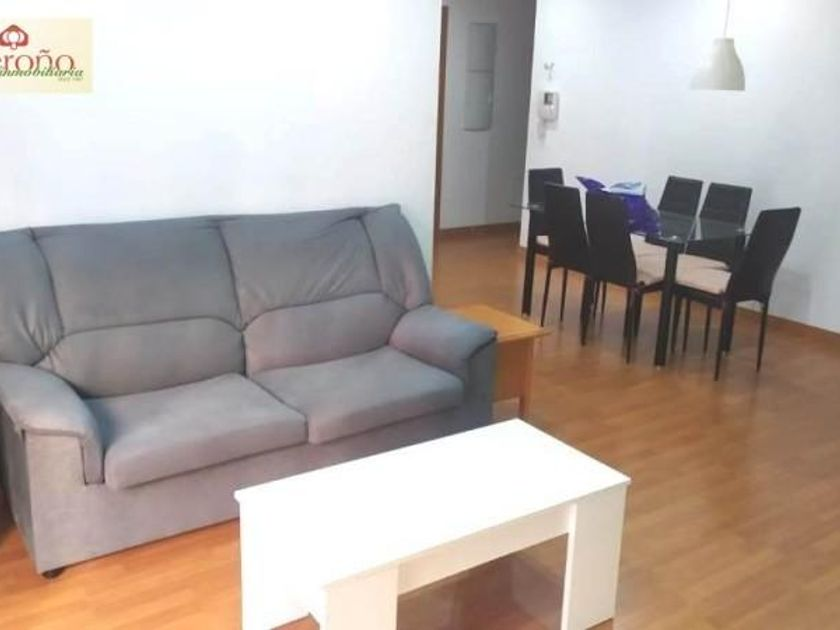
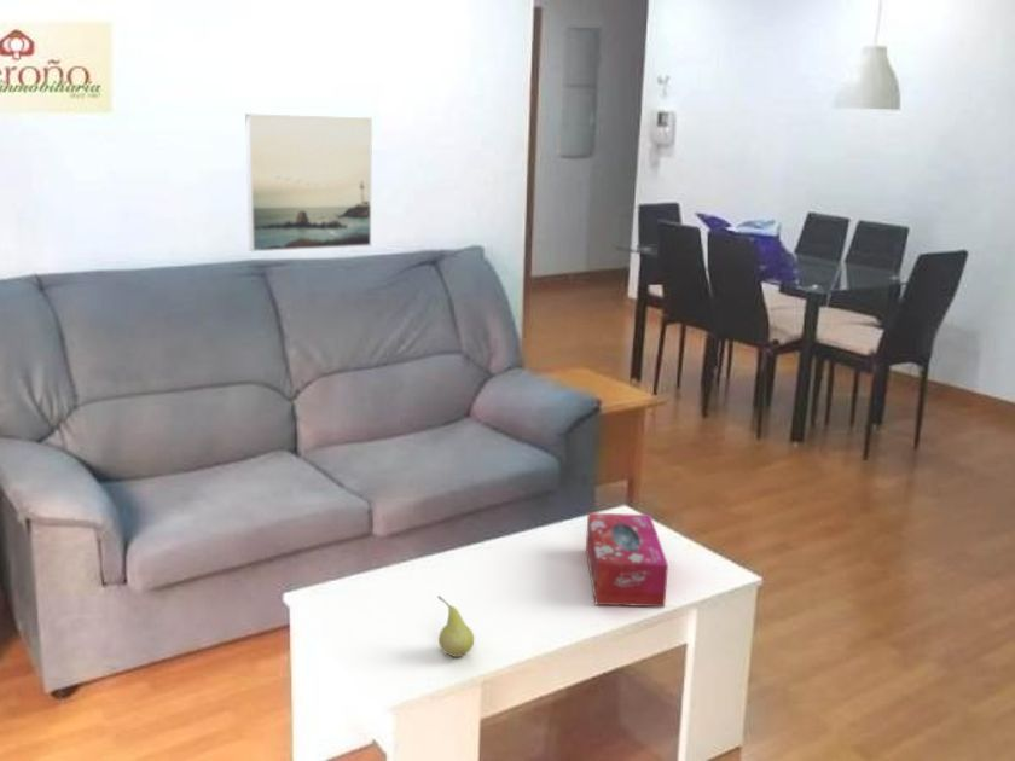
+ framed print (311, 182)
+ fruit (454, 627)
+ tissue box (624, 557)
